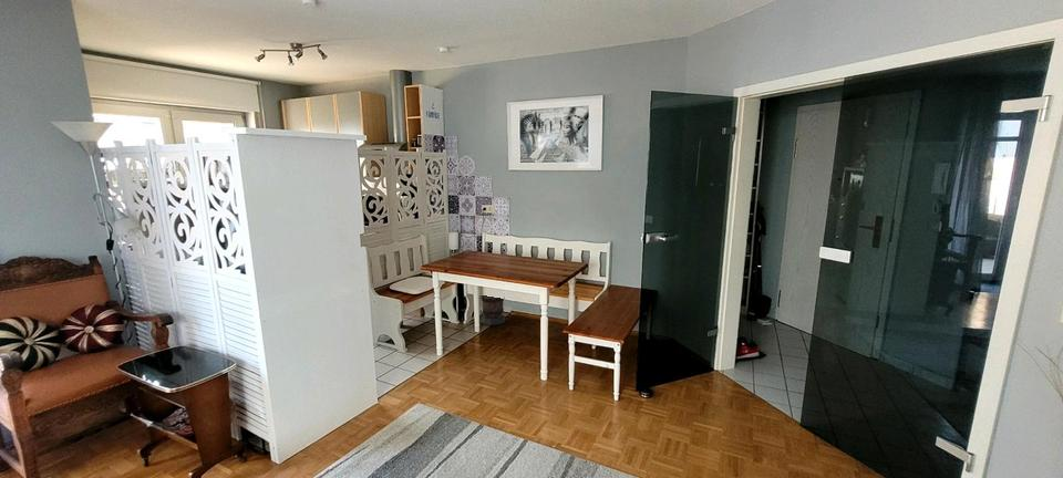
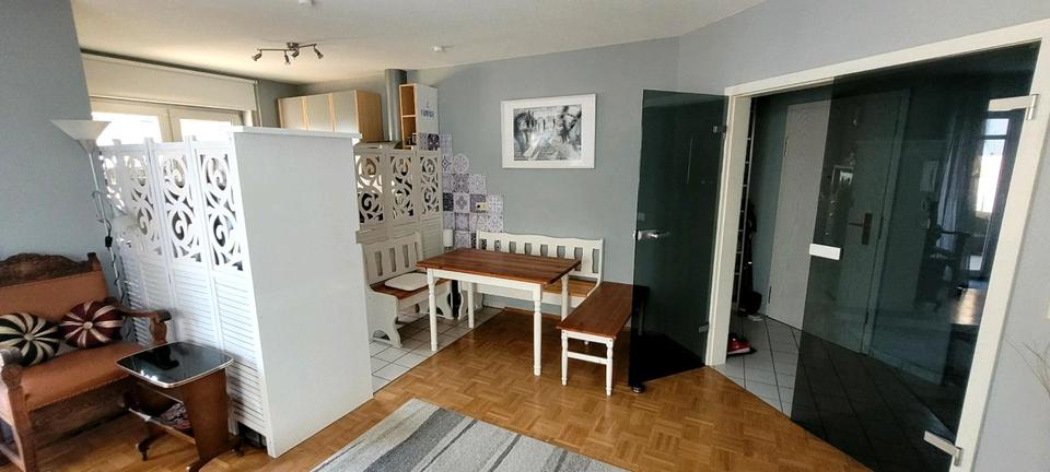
- wooden barrel (494, 305)
